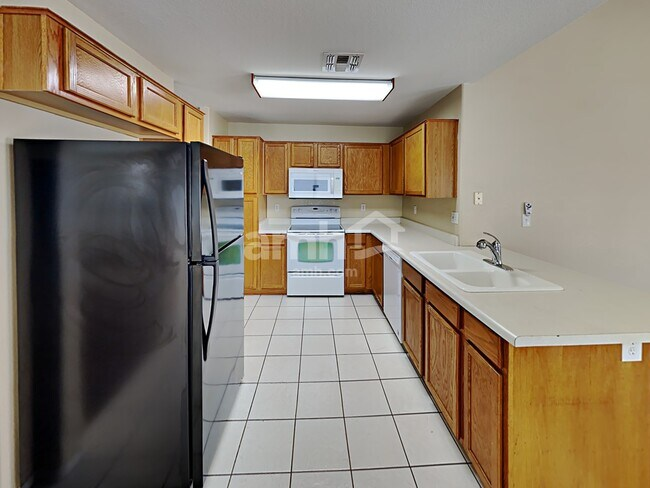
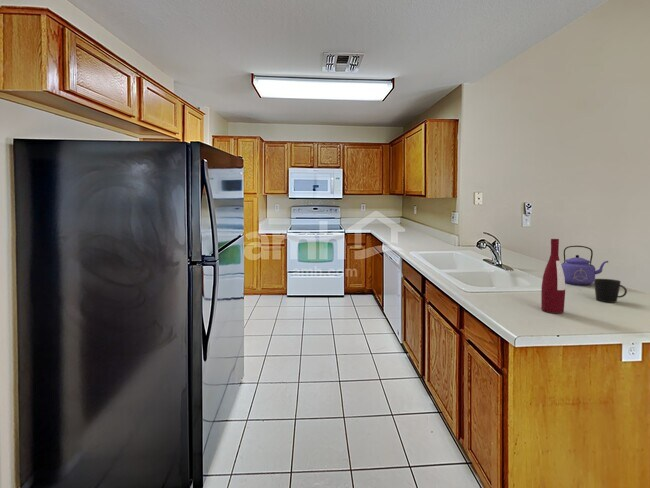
+ kettle (583, 264)
+ cup (609, 290)
+ alcohol (553, 275)
